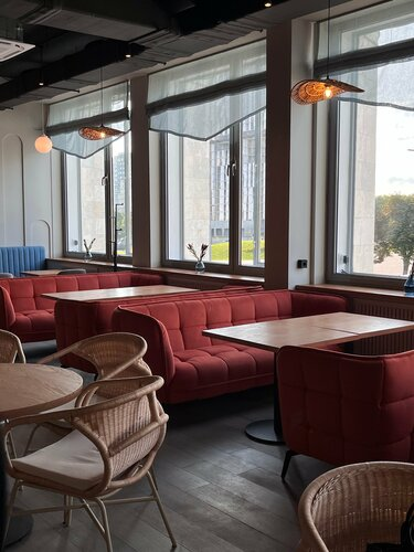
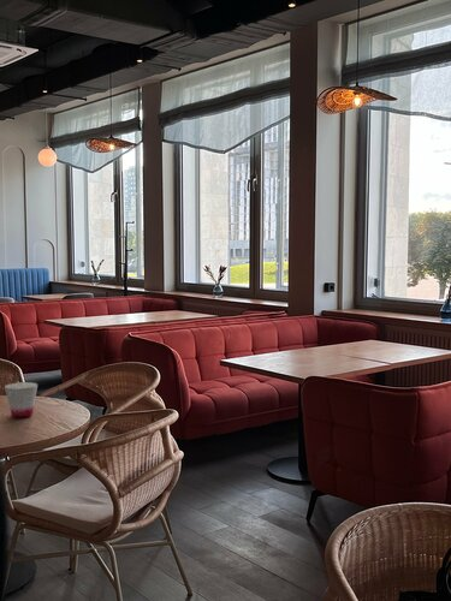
+ cup (22, 400)
